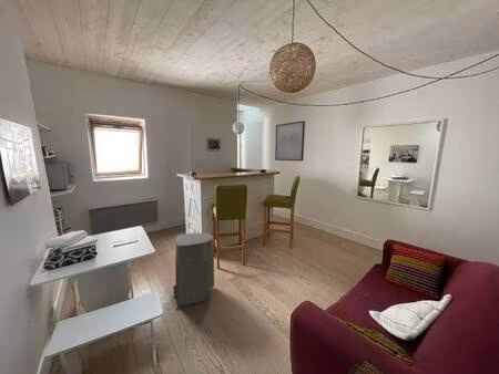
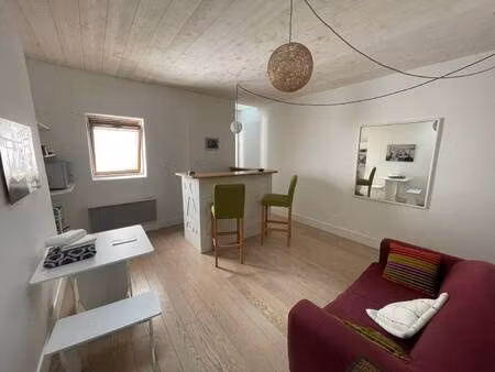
- air purifier (193, 267)
- wall art (288, 142)
